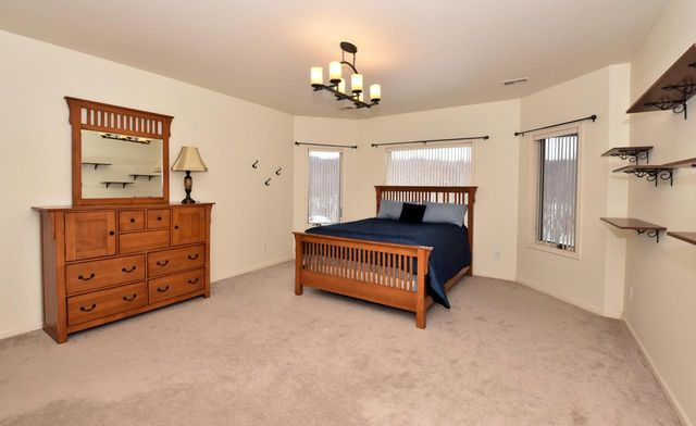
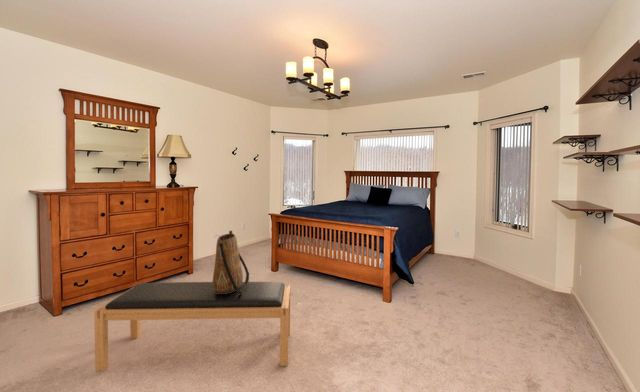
+ bench (204, 318)
+ tote bag (230, 260)
